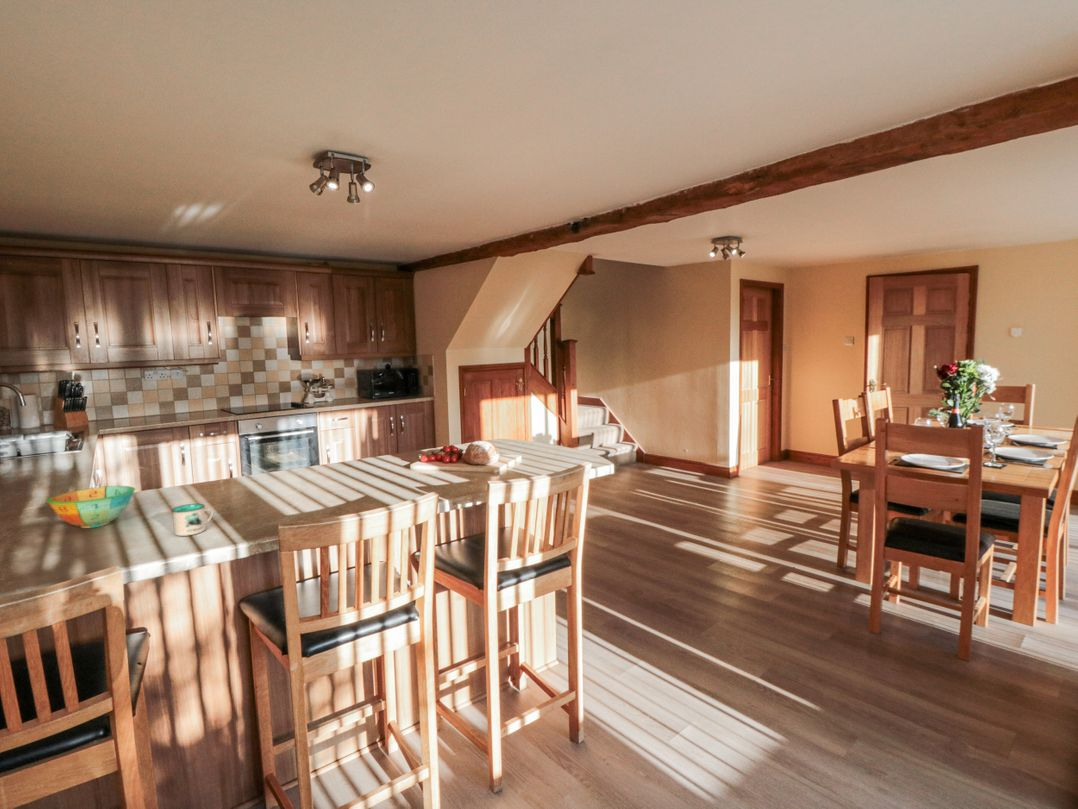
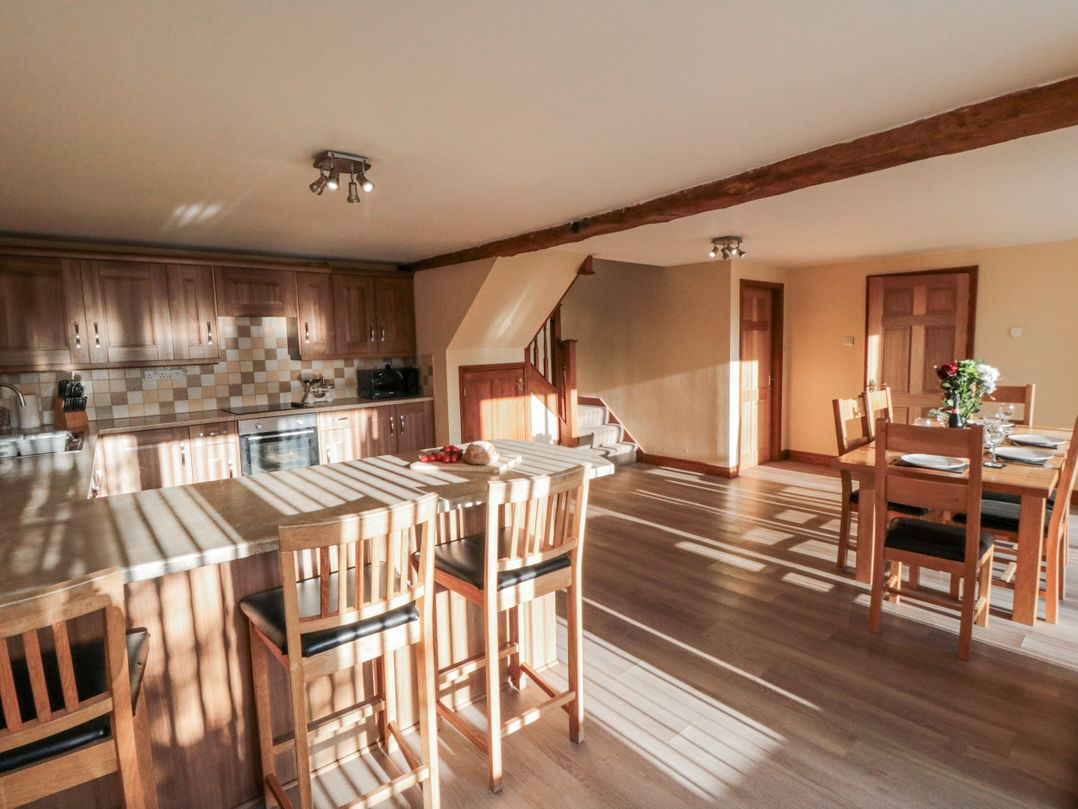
- mug (193, 518)
- bowl (93, 509)
